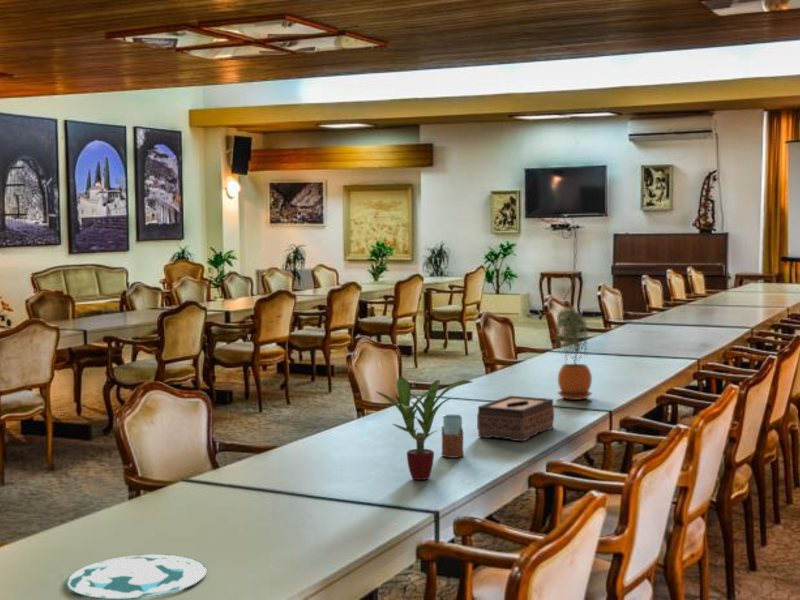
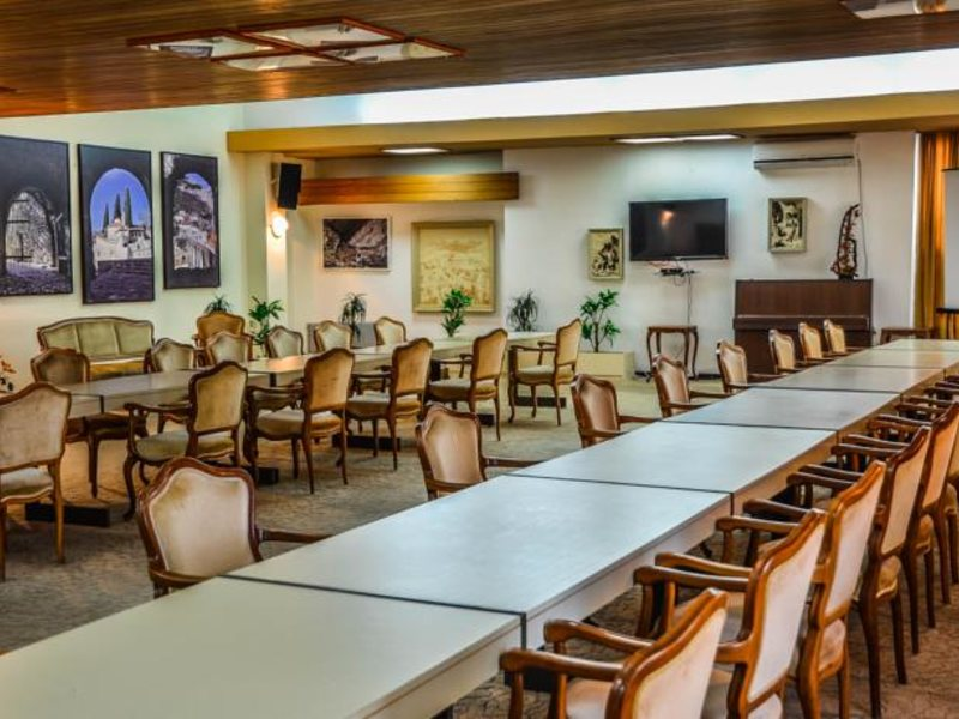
- plate (137, 569)
- potted plant (428, 429)
- tissue box (516, 417)
- drinking glass (450, 436)
- potted plant (571, 354)
